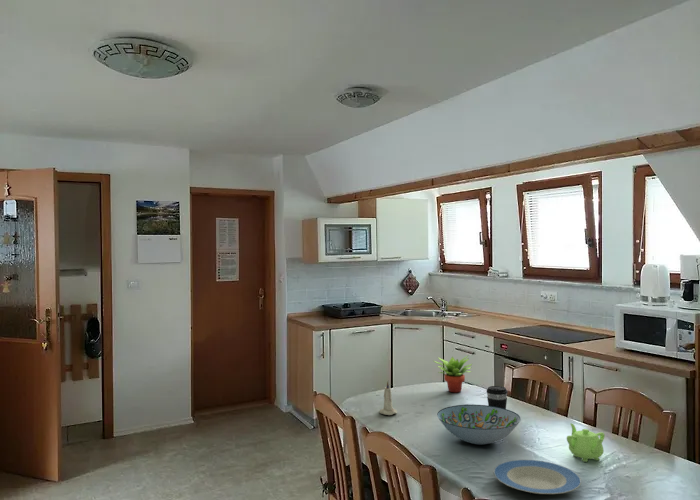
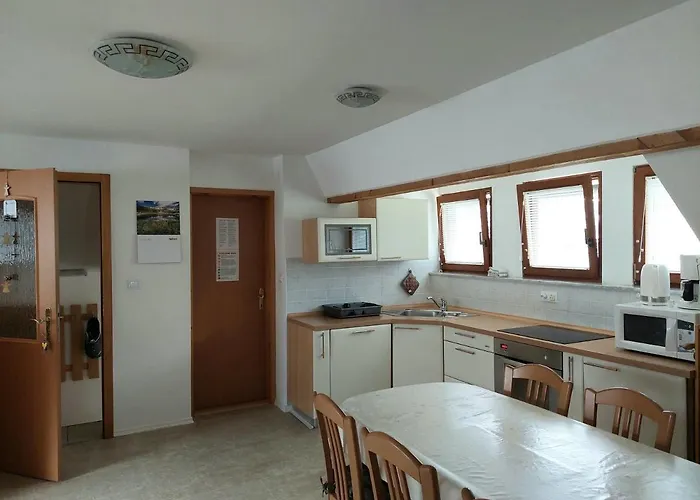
- coffee cup (497, 402)
- succulent plant (454, 373)
- teapot (586, 443)
- decorative bowl (478, 428)
- candle (387, 397)
- plate (536, 480)
